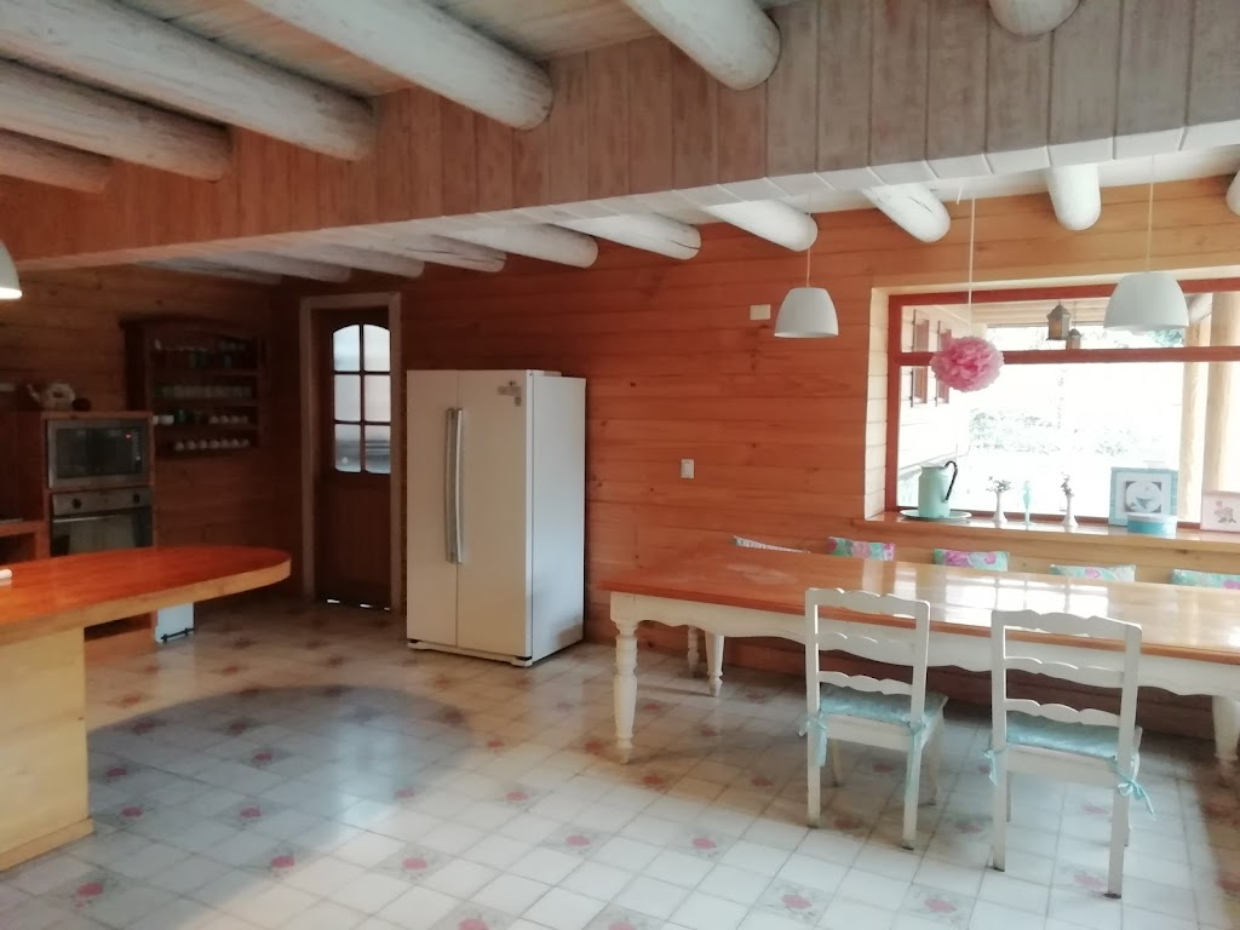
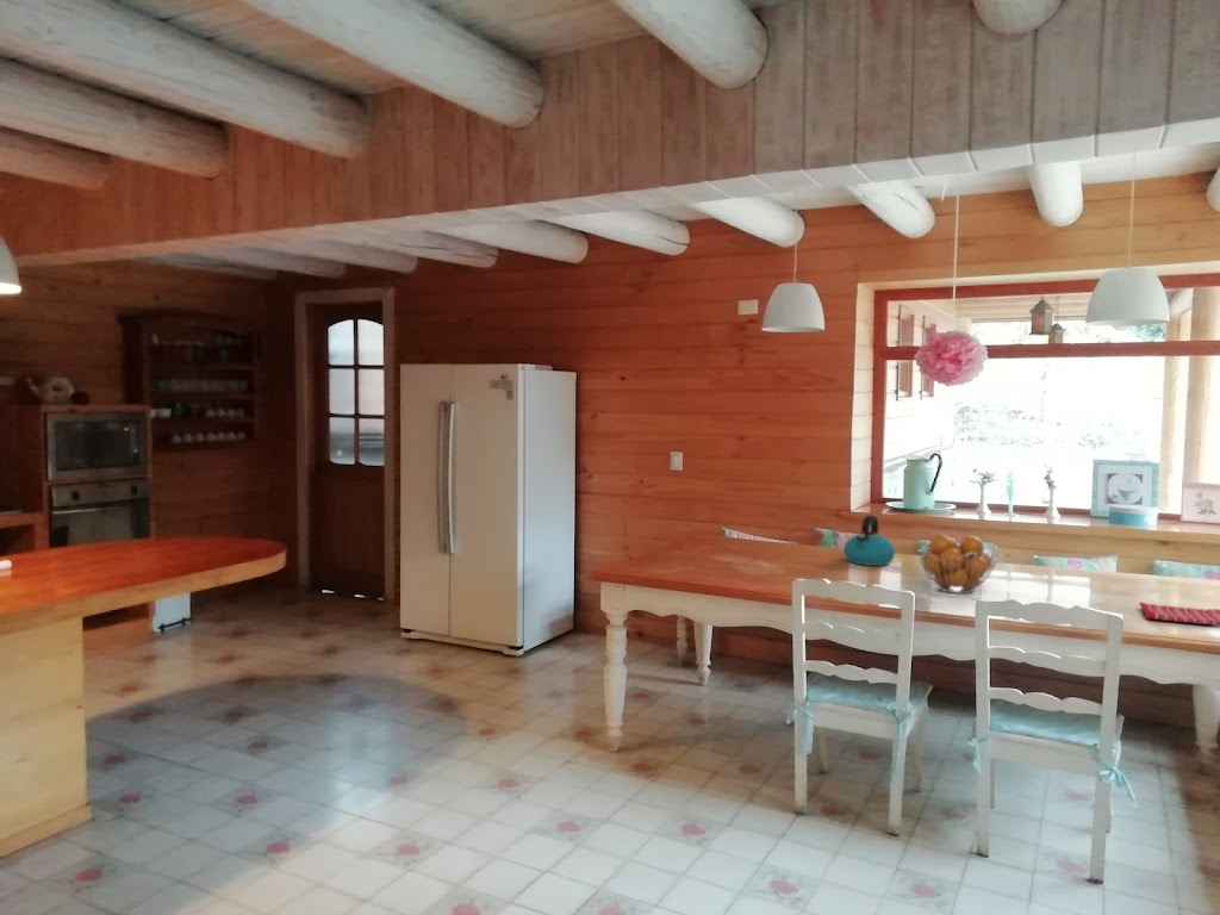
+ fruit basket (957, 562)
+ dish towel (1183, 614)
+ kettle (869, 539)
